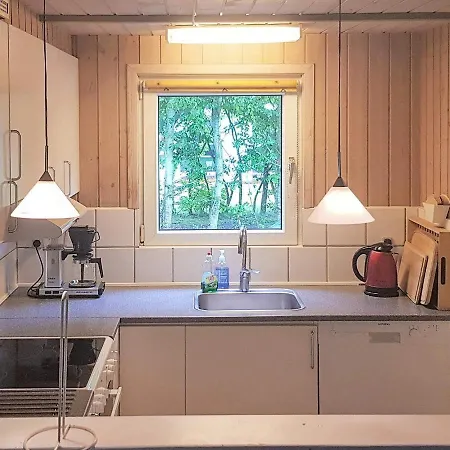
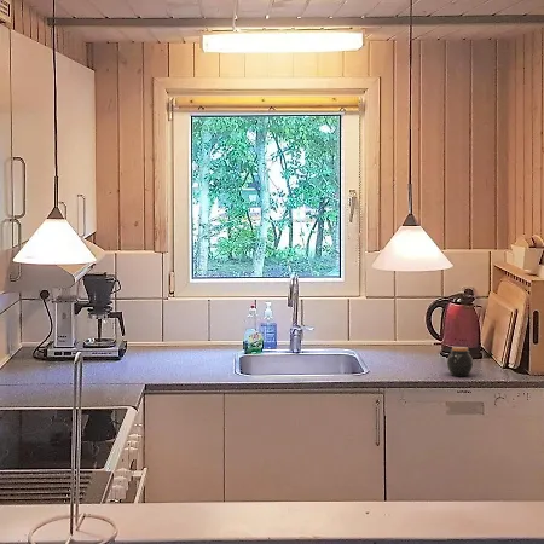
+ jar (459, 360)
